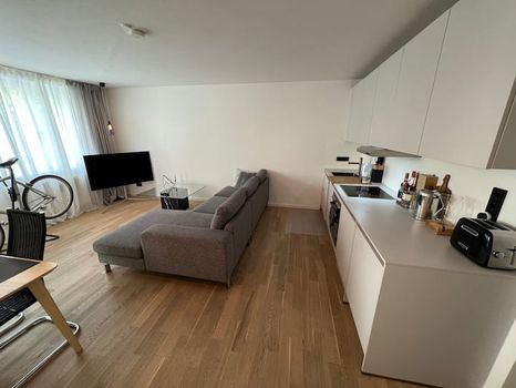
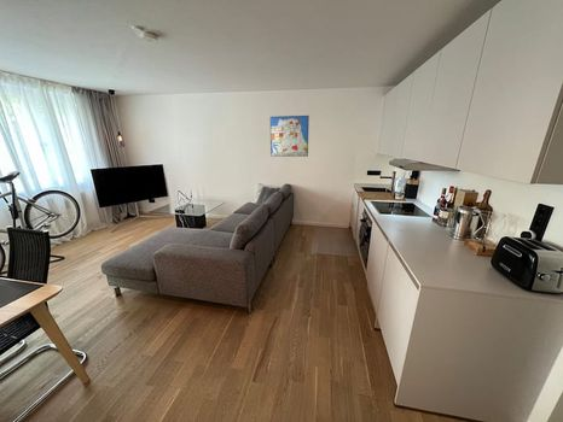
+ wall art (289, 136)
